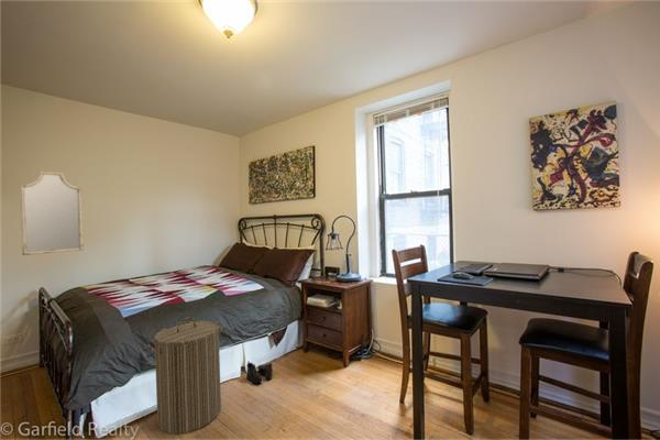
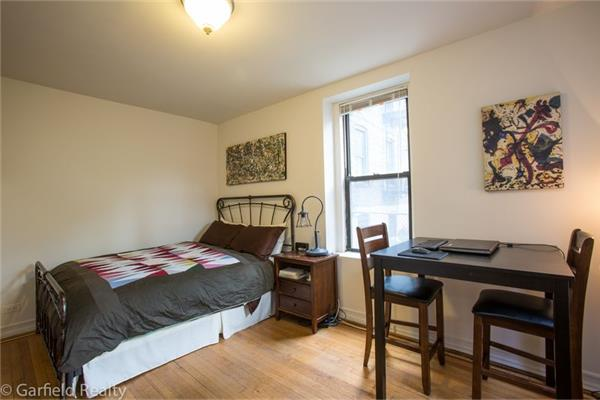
- boots (262, 367)
- laundry hamper (188, 365)
- home mirror (53, 212)
